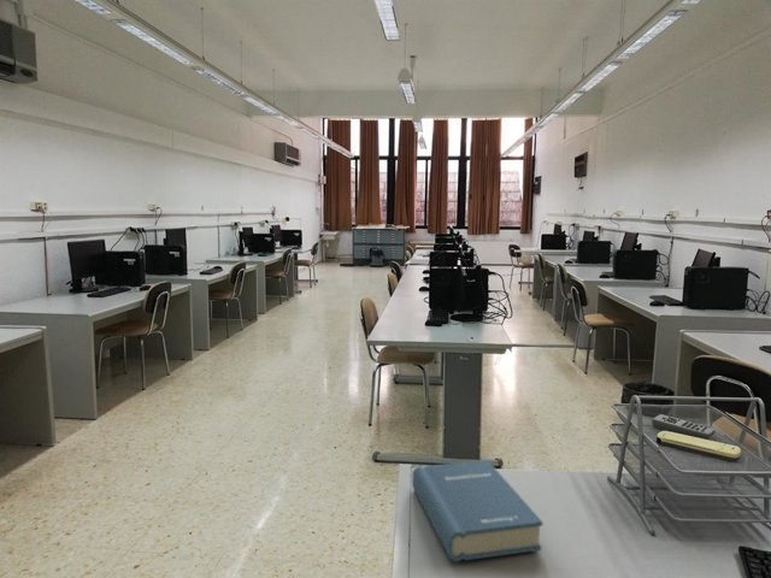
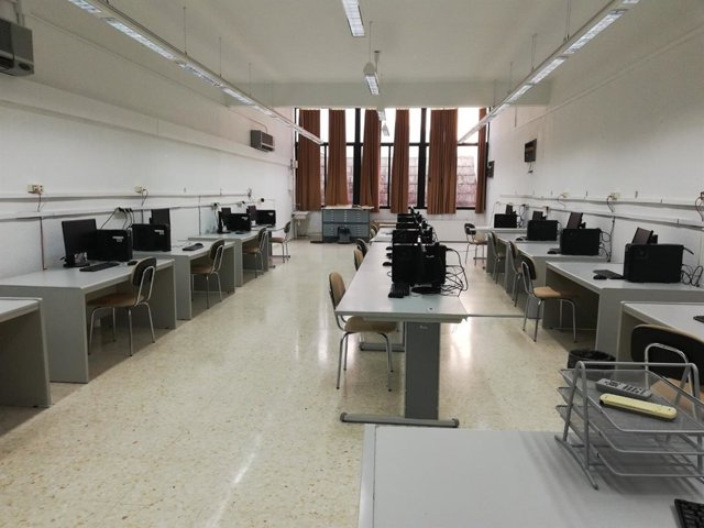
- hardback book (470, 505)
